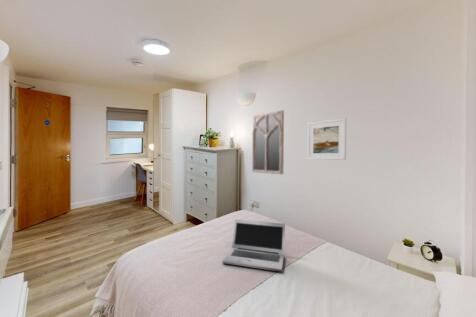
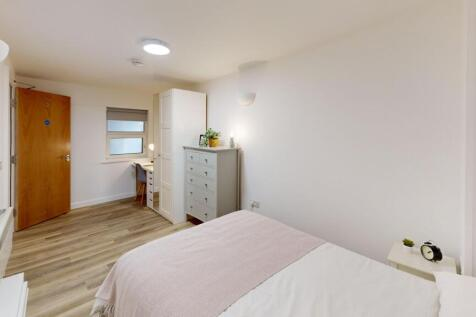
- home mirror (266, 143)
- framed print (325, 140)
- laptop (255, 242)
